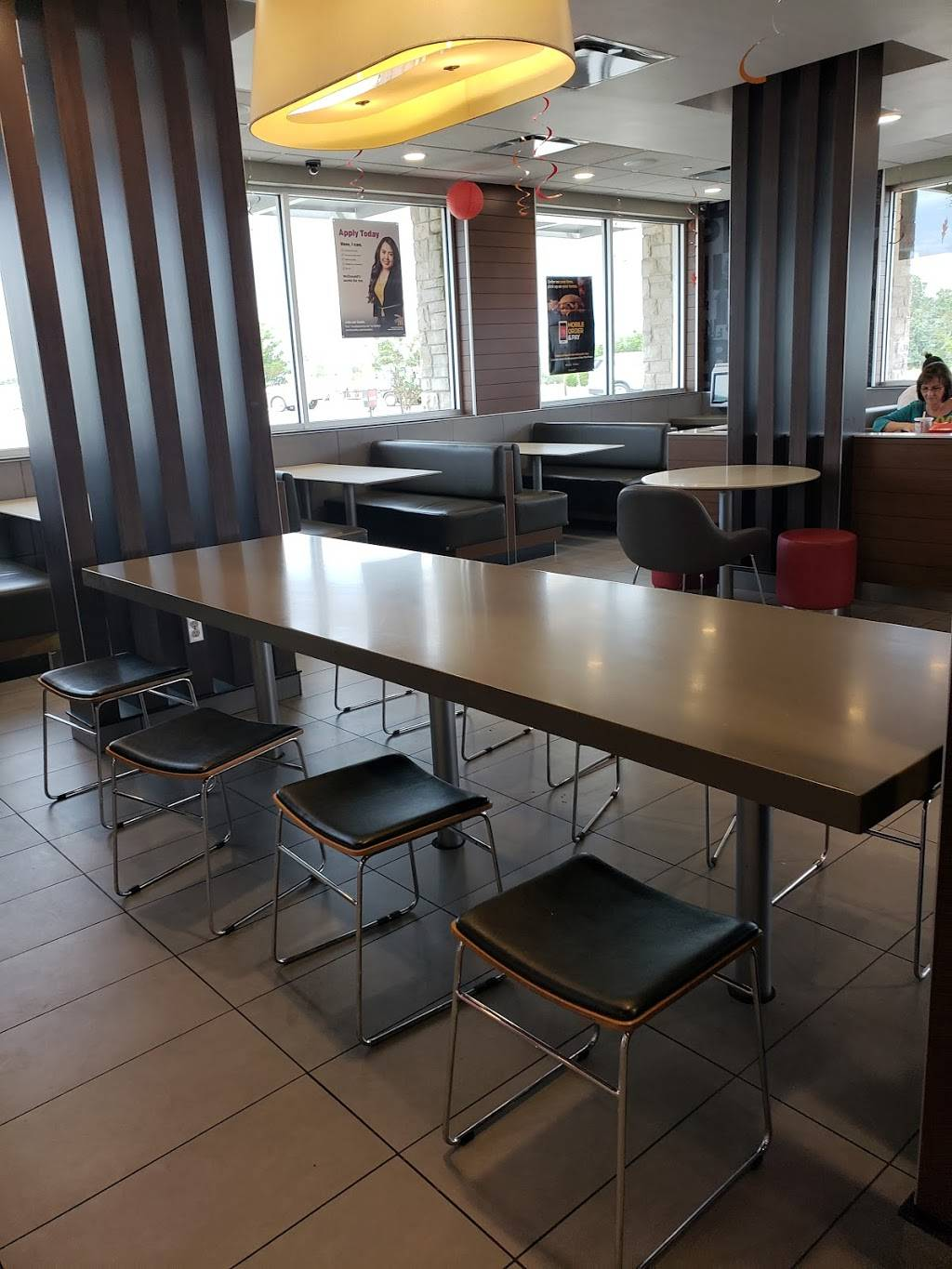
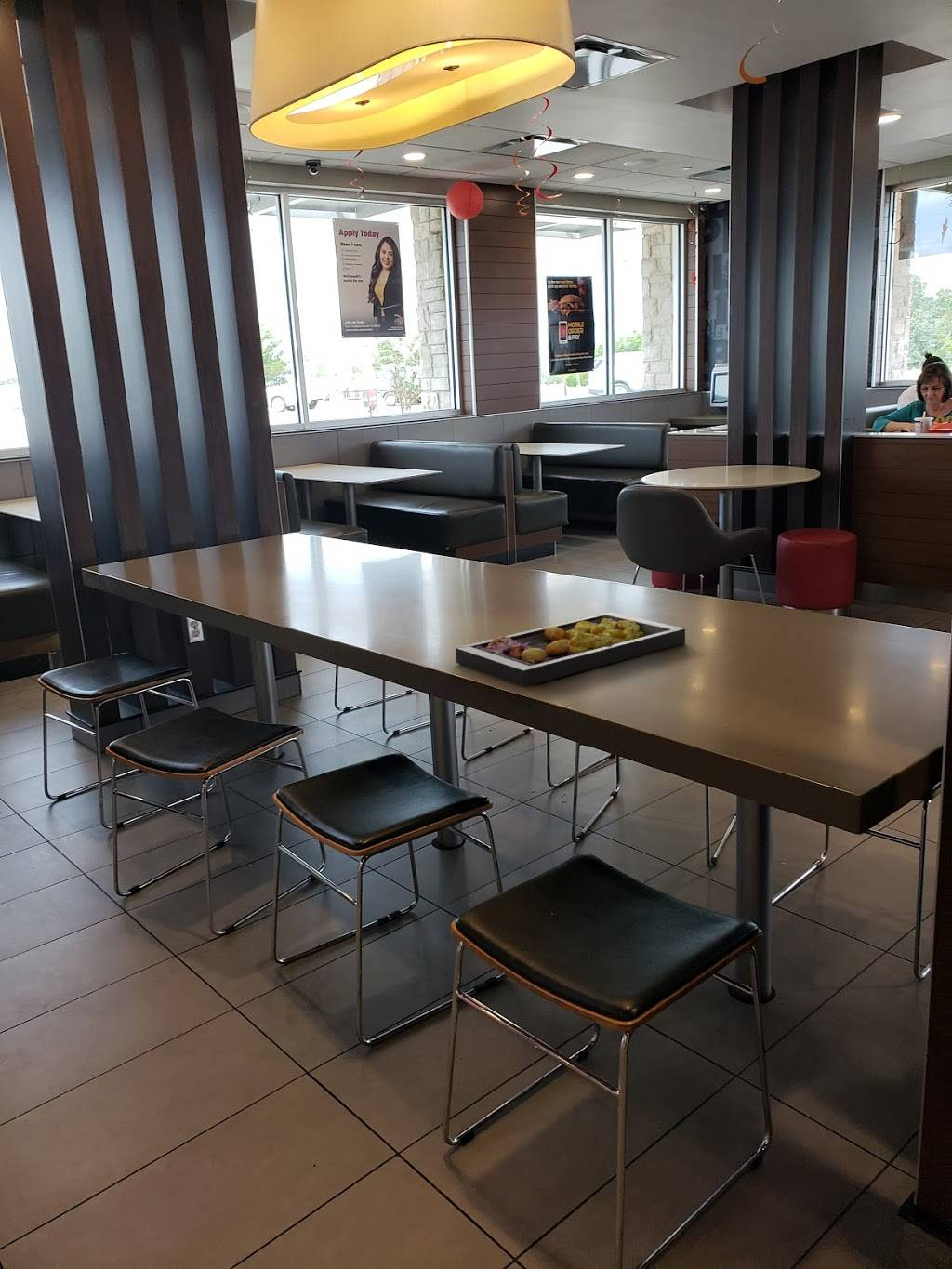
+ food tray (572, 641)
